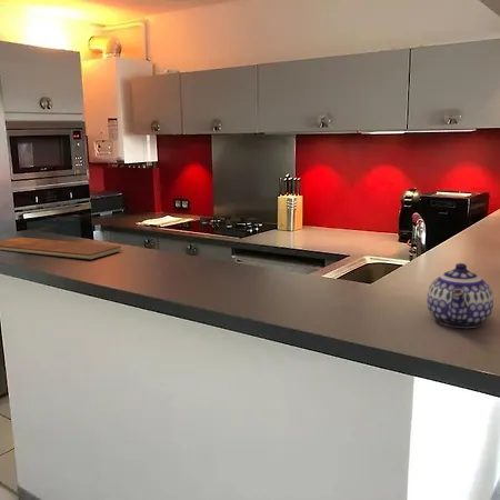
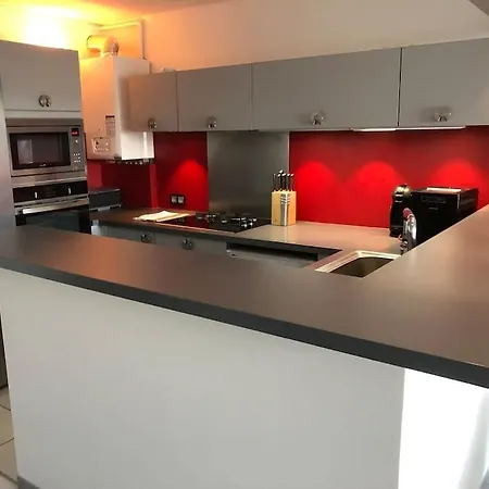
- teapot (460, 292)
- chopping board (51, 247)
